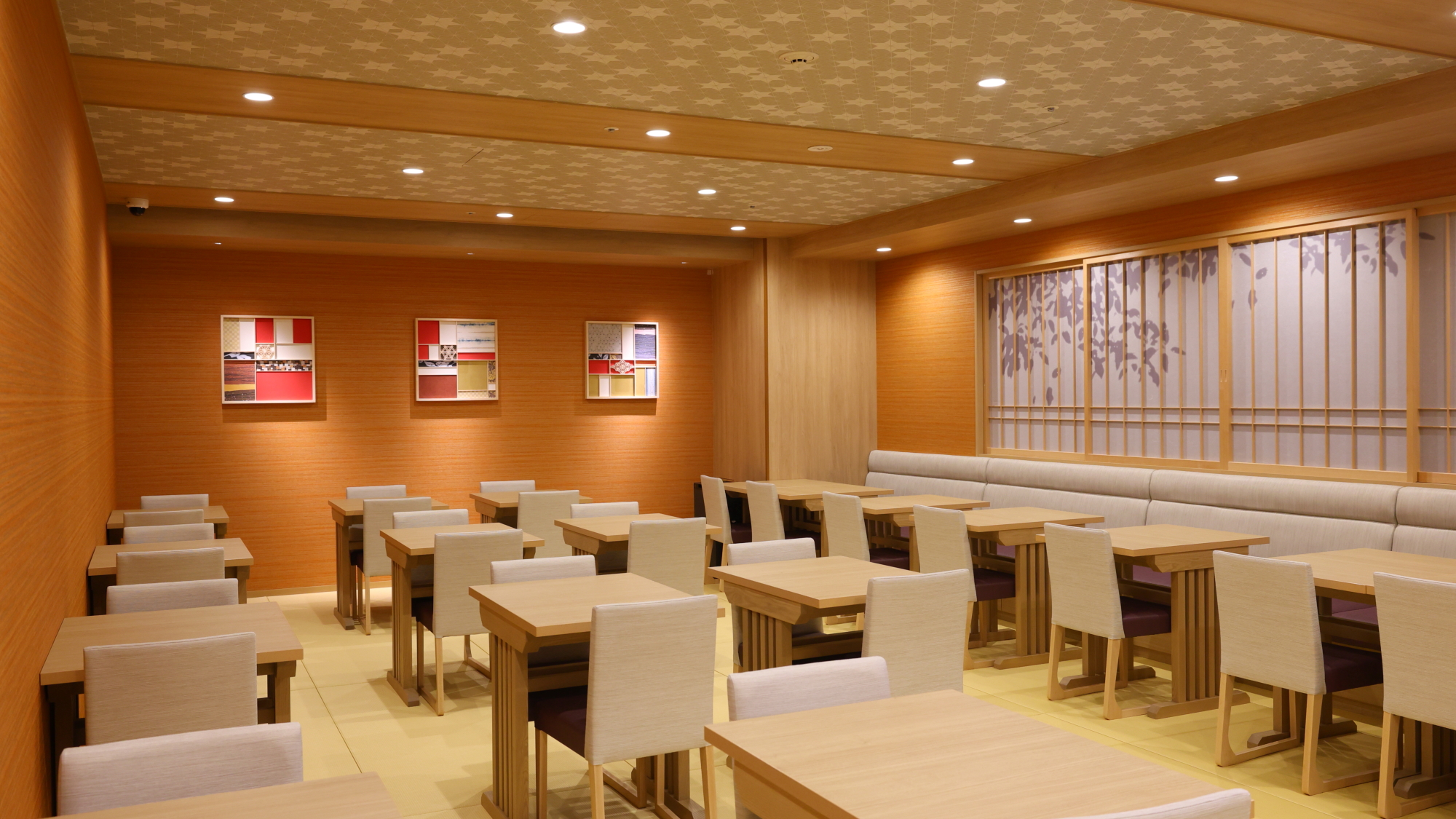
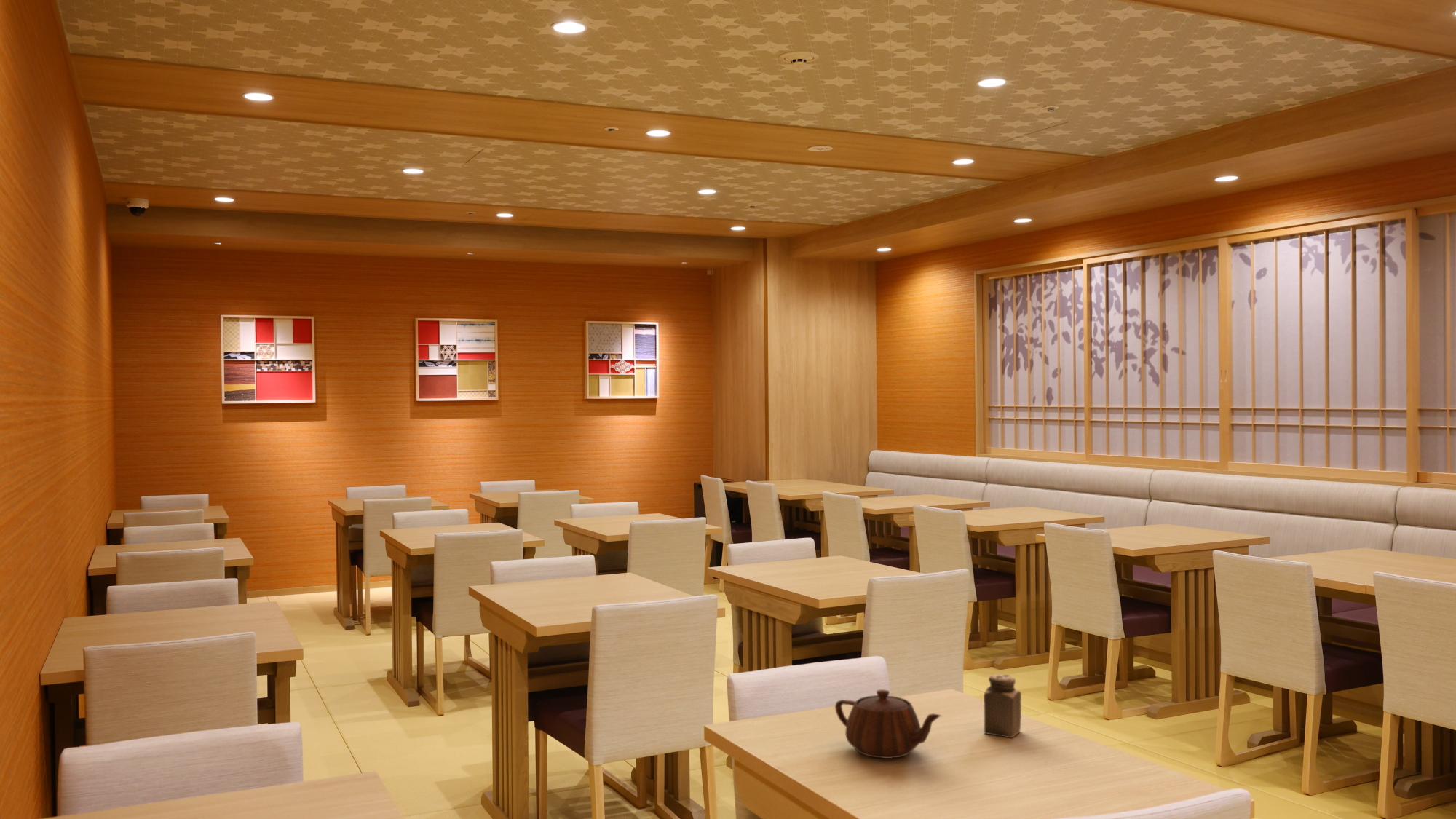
+ salt shaker (1002, 703)
+ teapot (887, 721)
